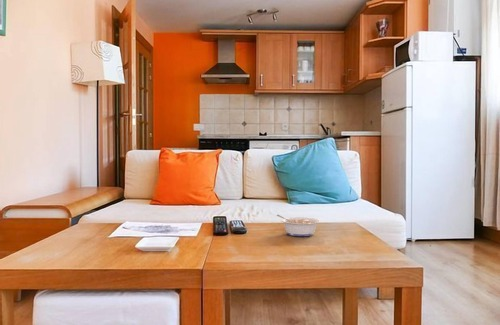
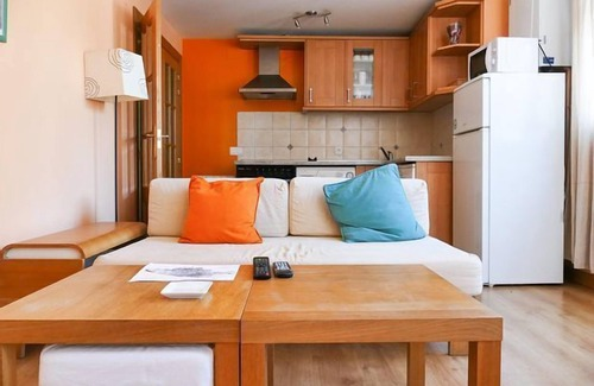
- legume (298, 225)
